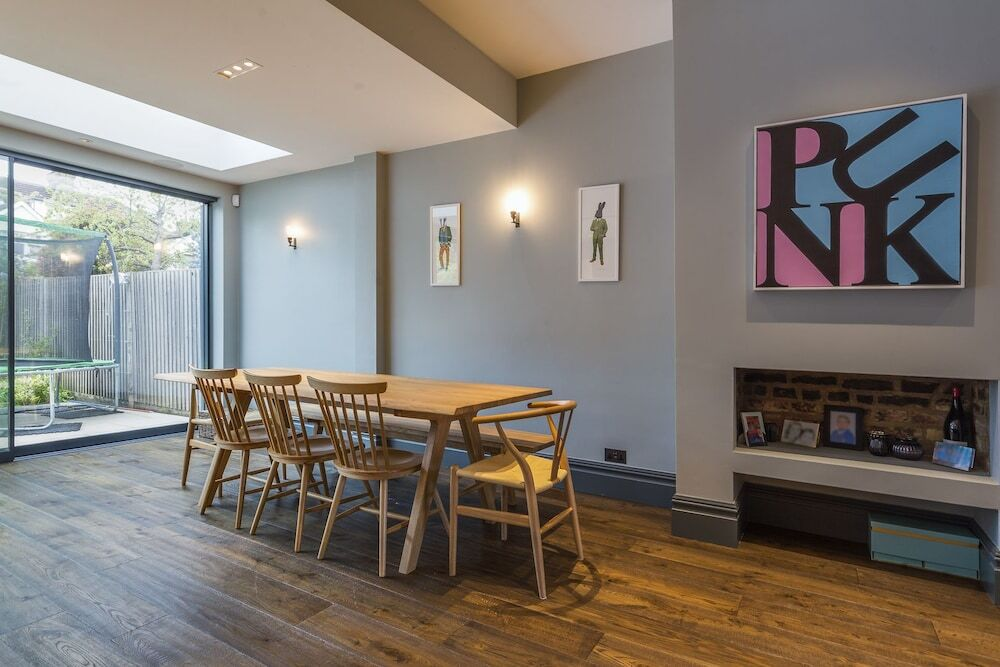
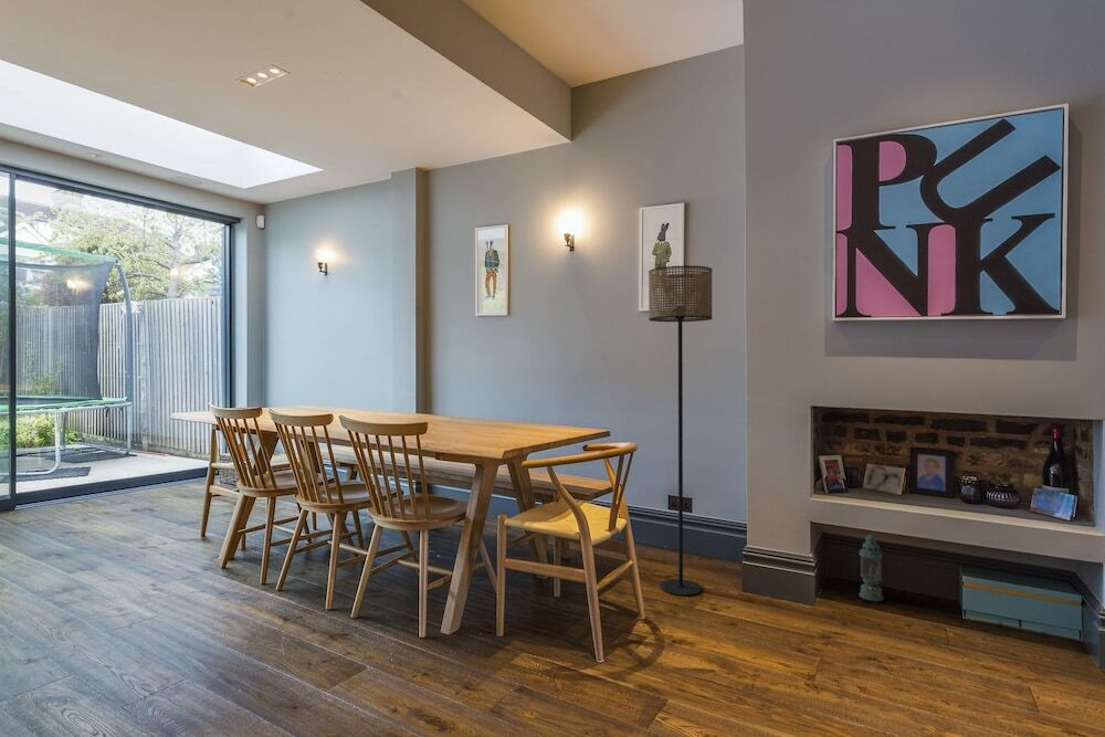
+ floor lamp (680, 429)
+ lantern (872, 564)
